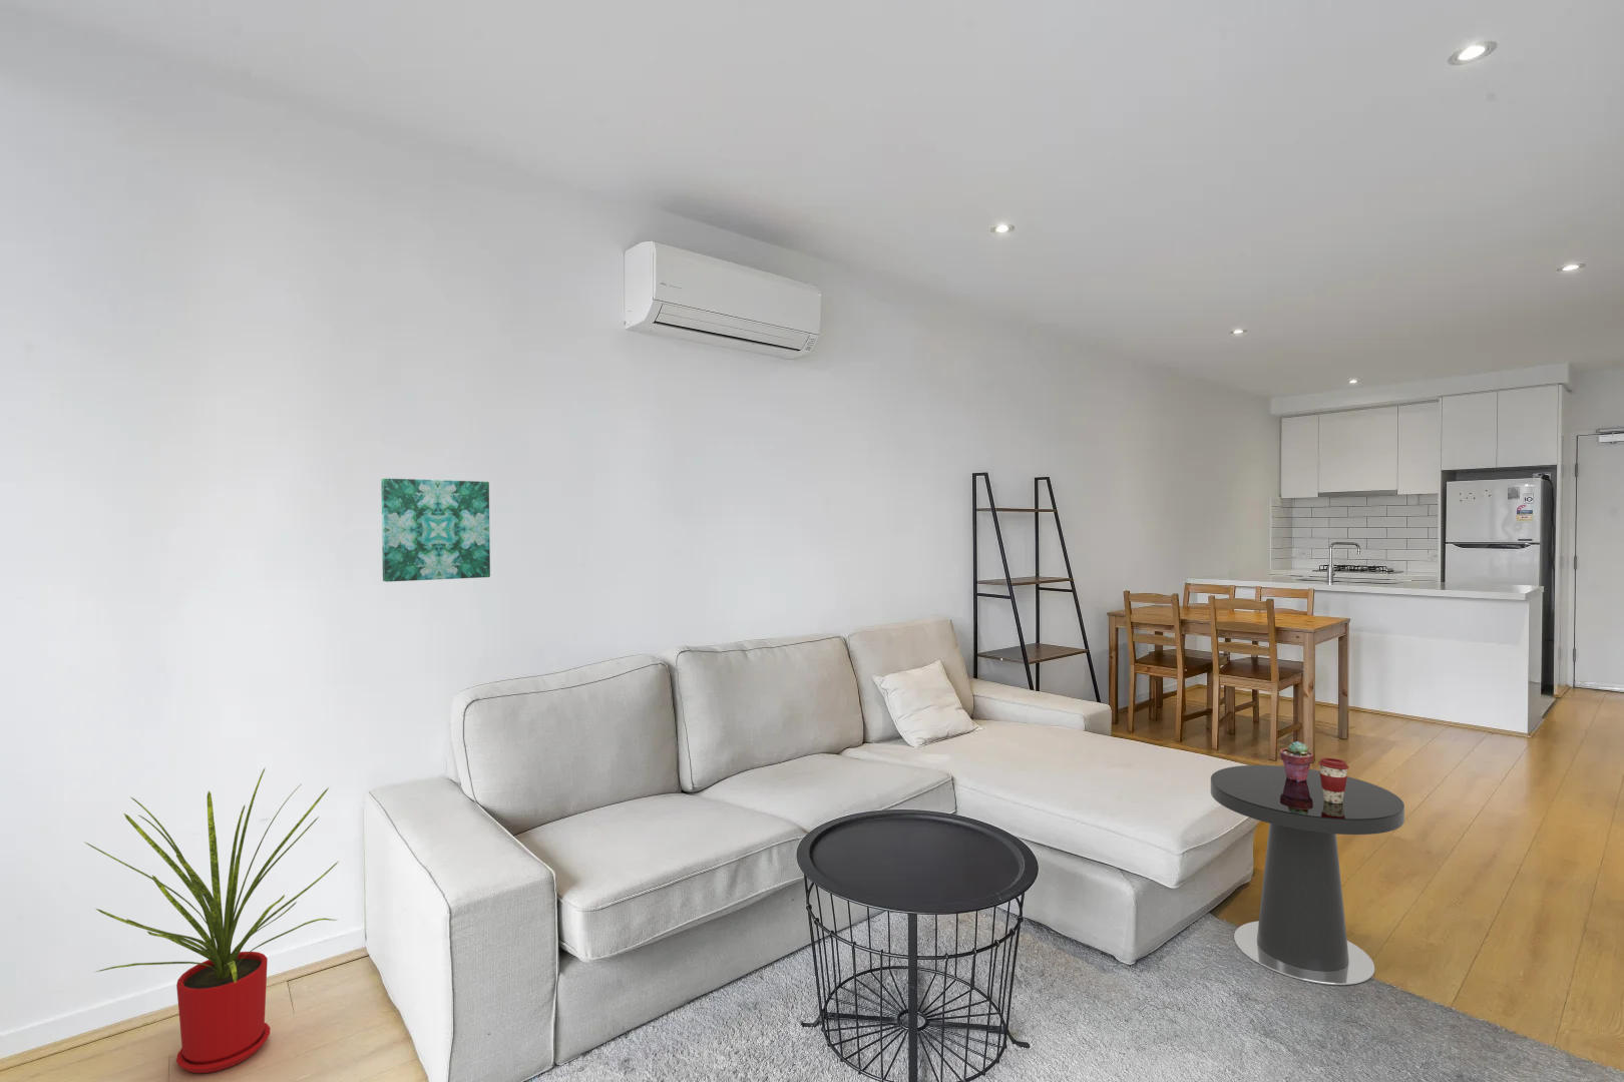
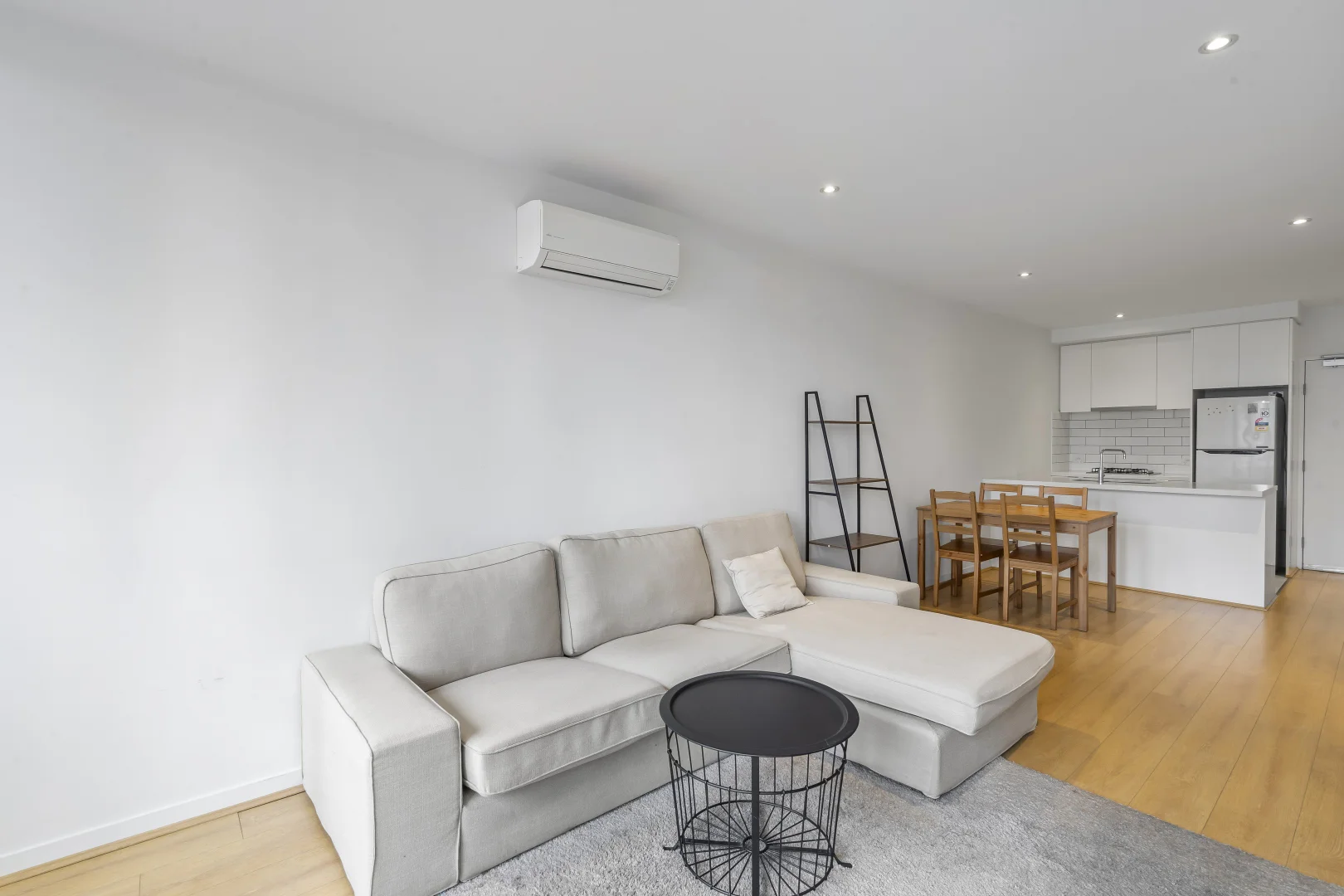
- side table (1301, 869)
- potted succulent (1297, 758)
- house plant (221, 918)
- coffee cup (1333, 779)
- wall art (437, 529)
